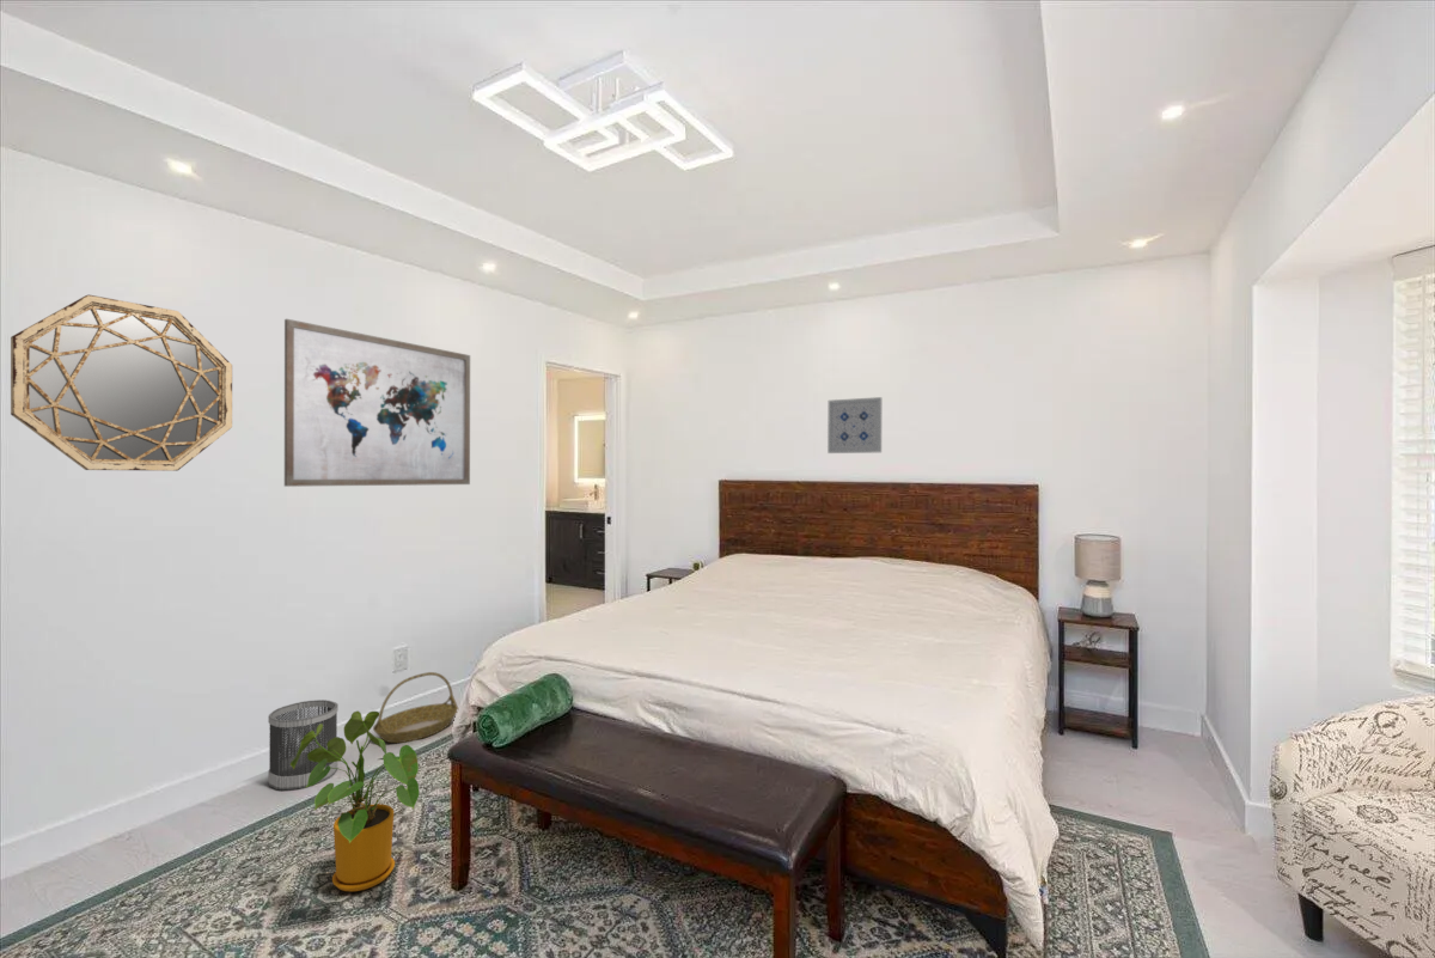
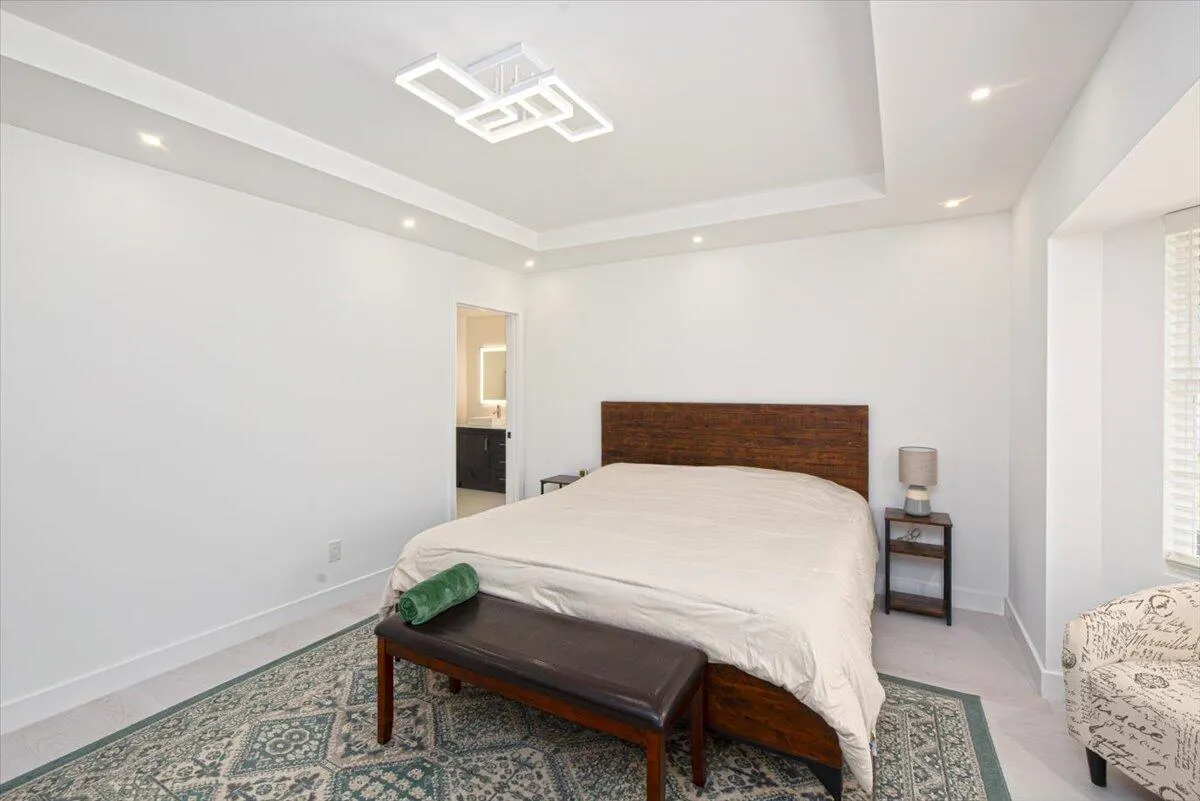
- wall art (389, 411)
- wastebasket (300, 743)
- basket (417, 707)
- house plant (356, 803)
- wall art (854, 426)
- home mirror (133, 386)
